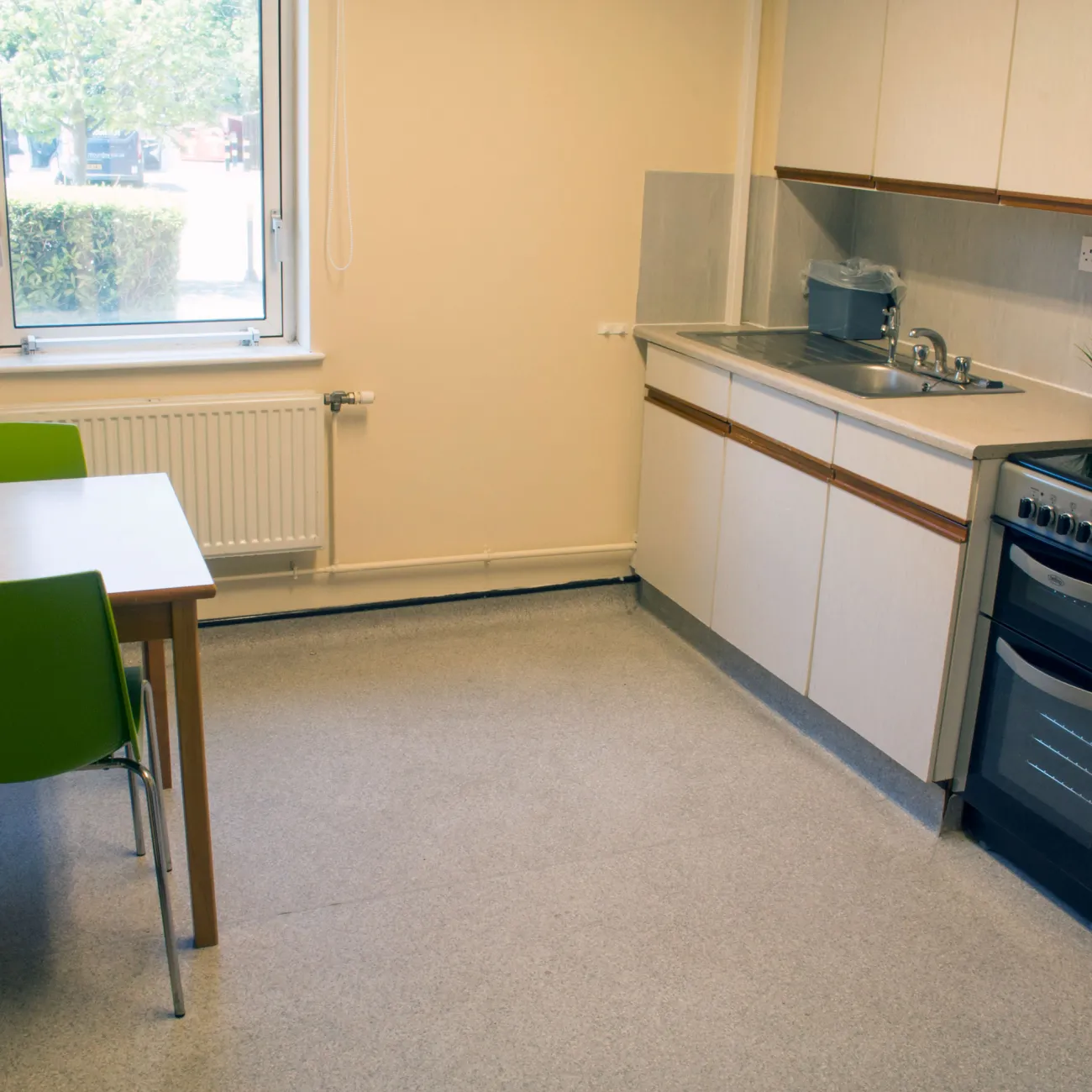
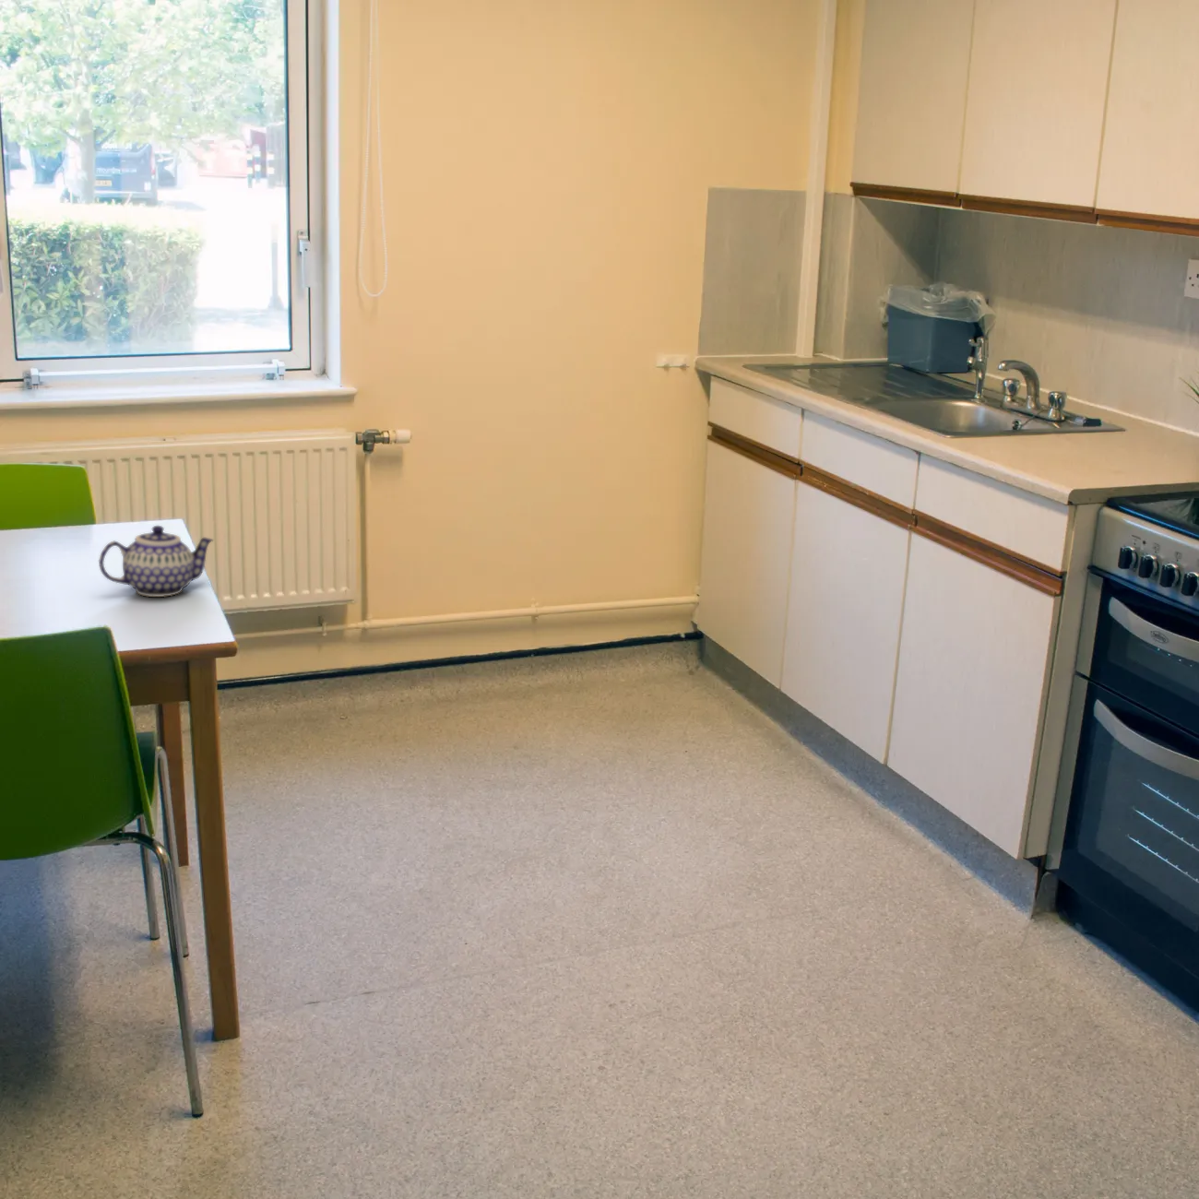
+ teapot (157, 558)
